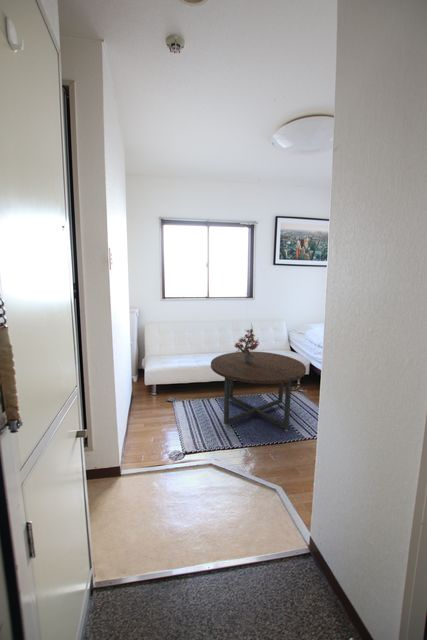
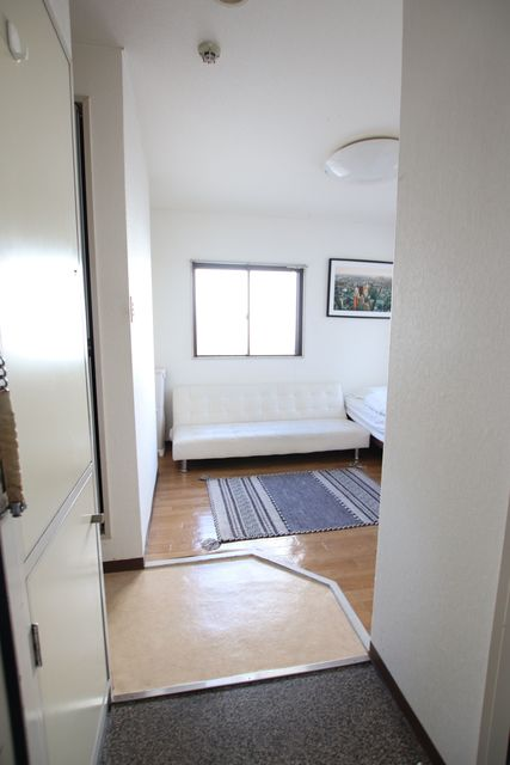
- coffee table (257, 383)
- potted plant (249, 342)
